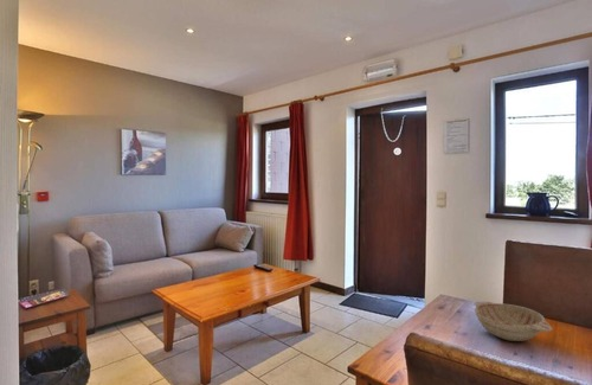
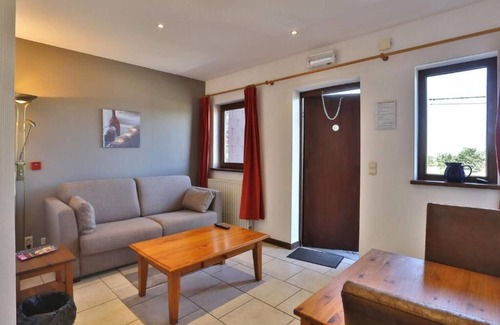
- decorative bowl (507, 323)
